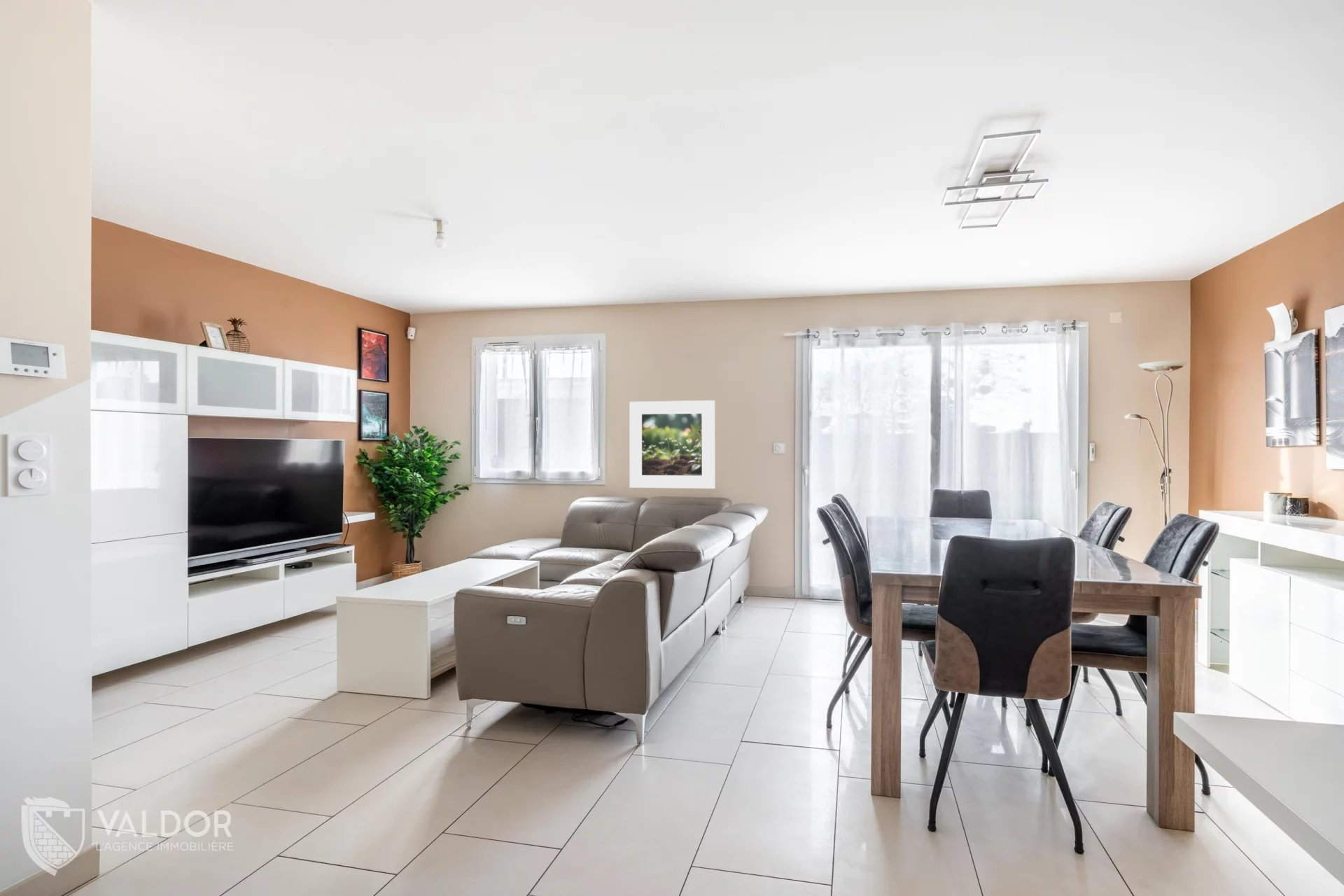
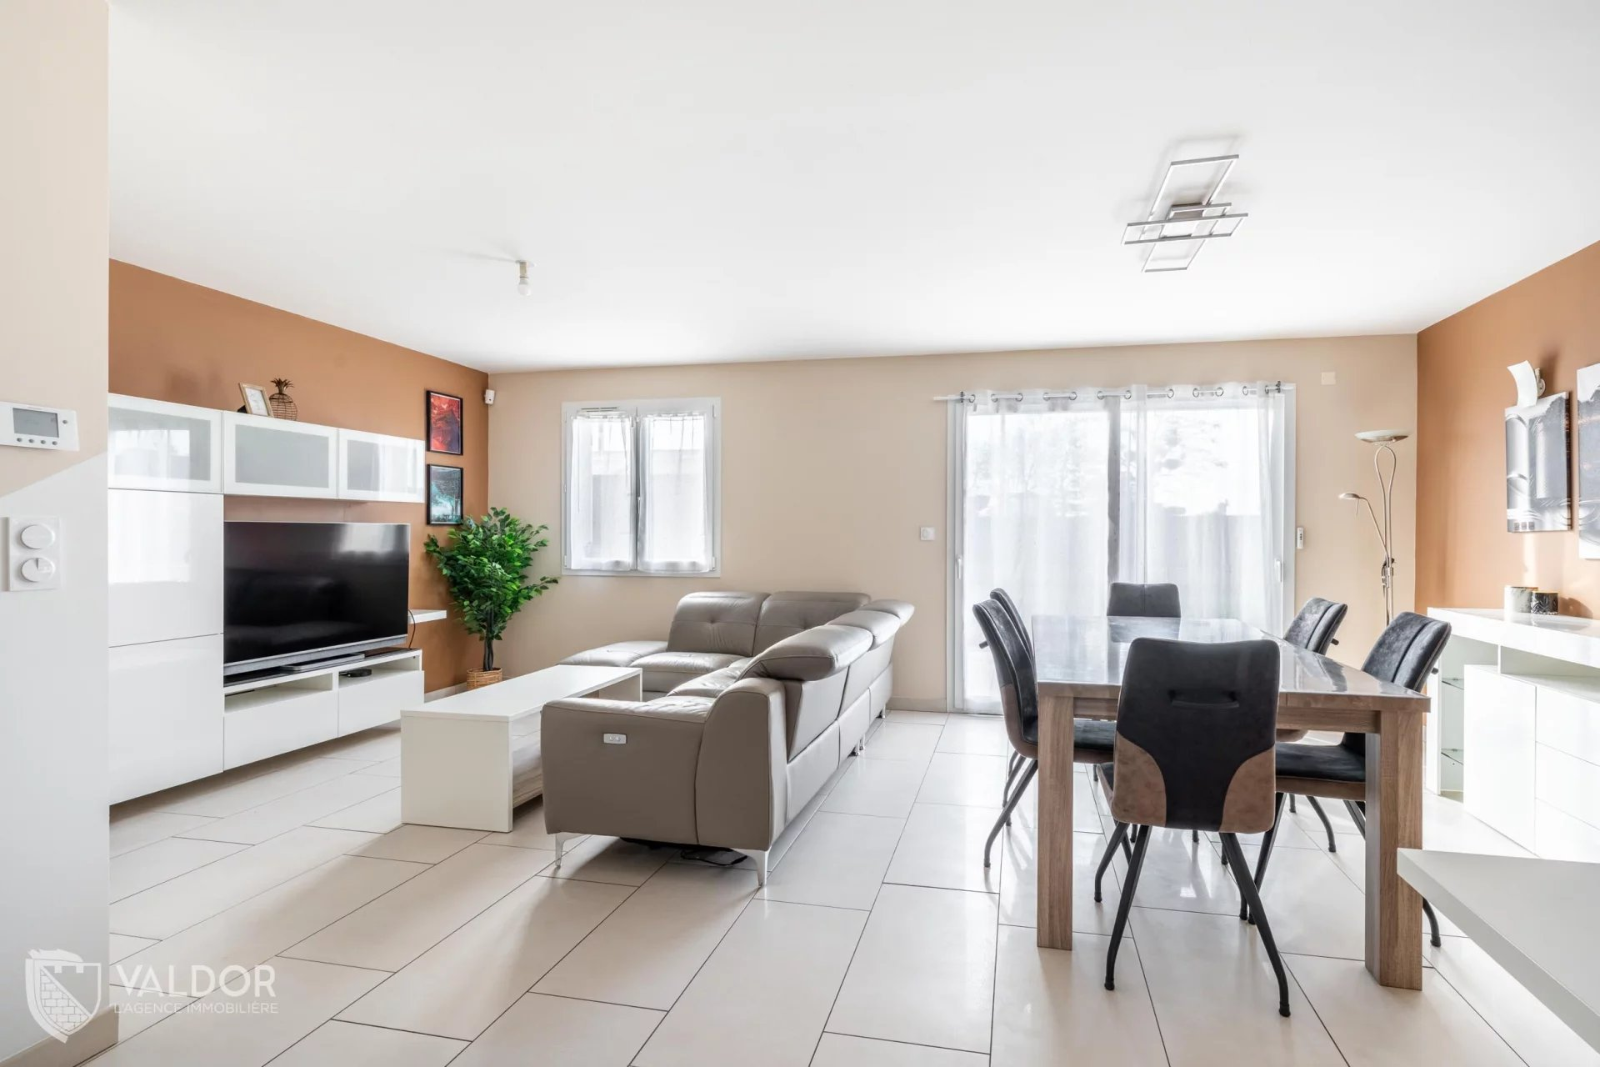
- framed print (671, 444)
